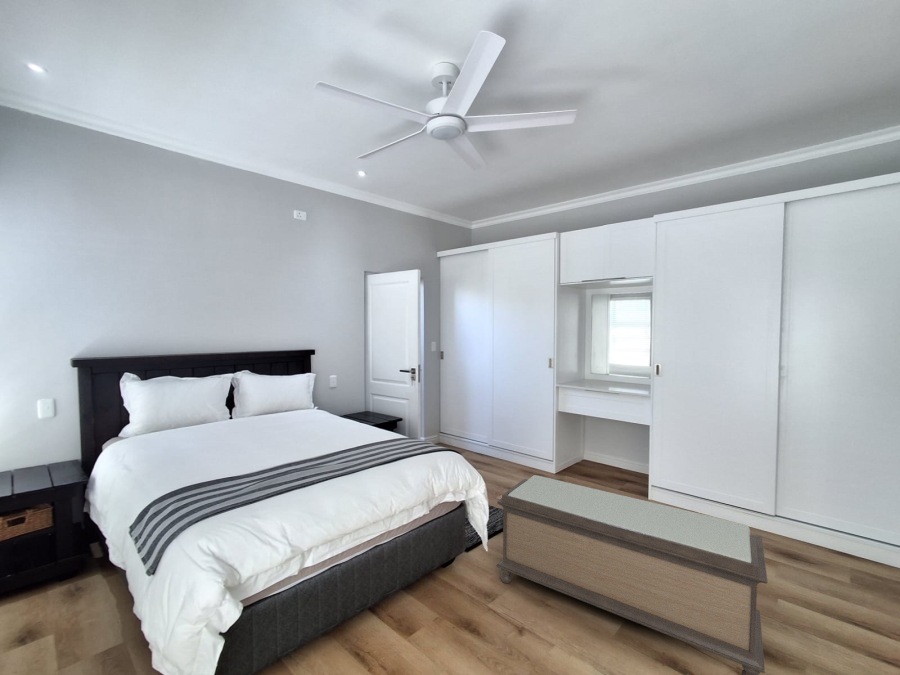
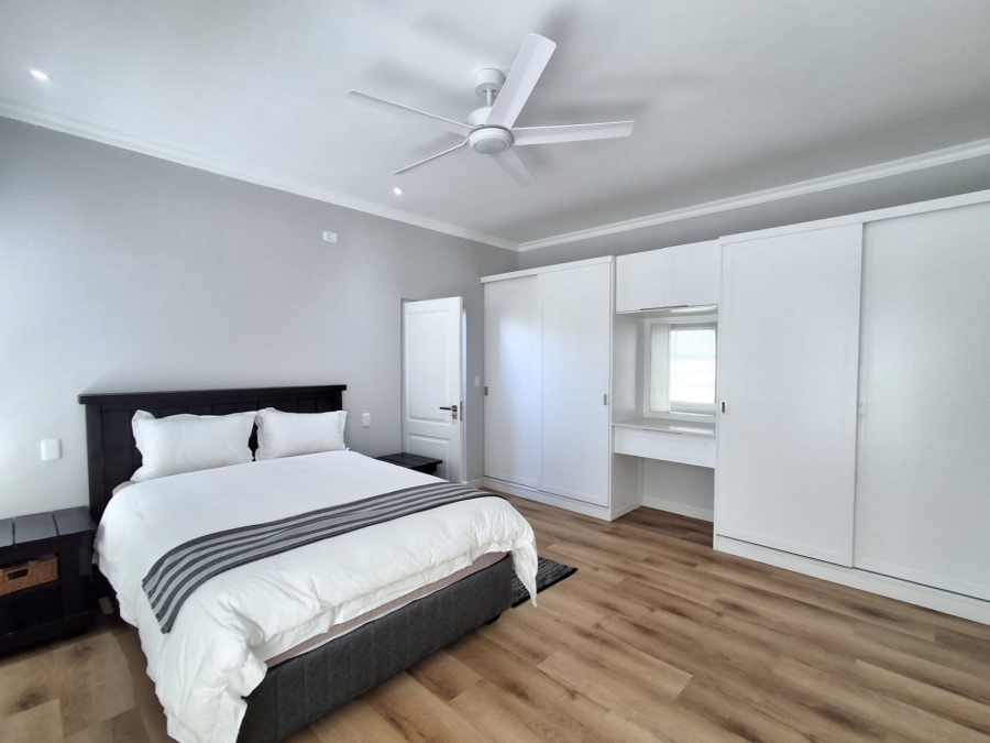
- bench (617, 556)
